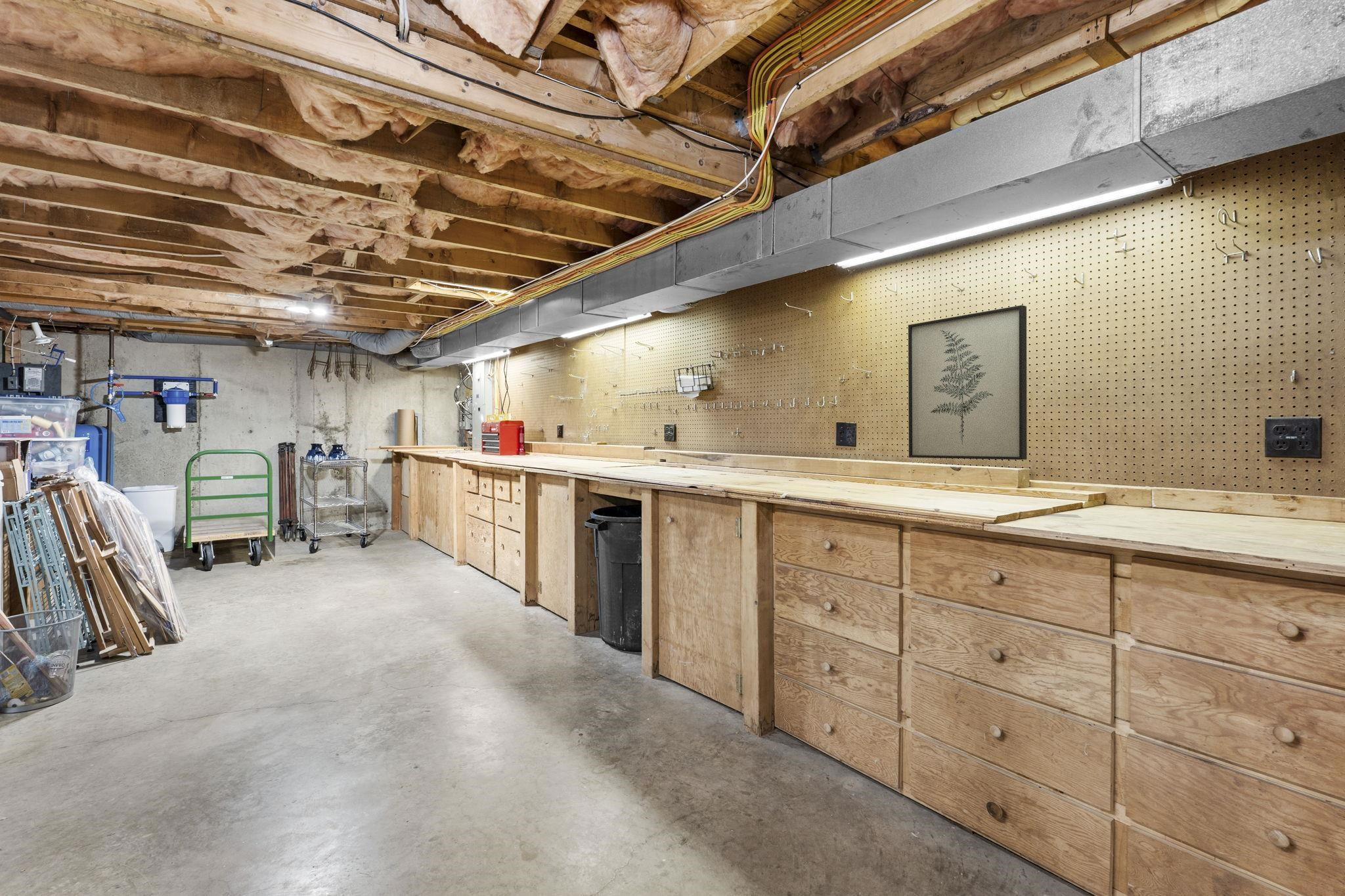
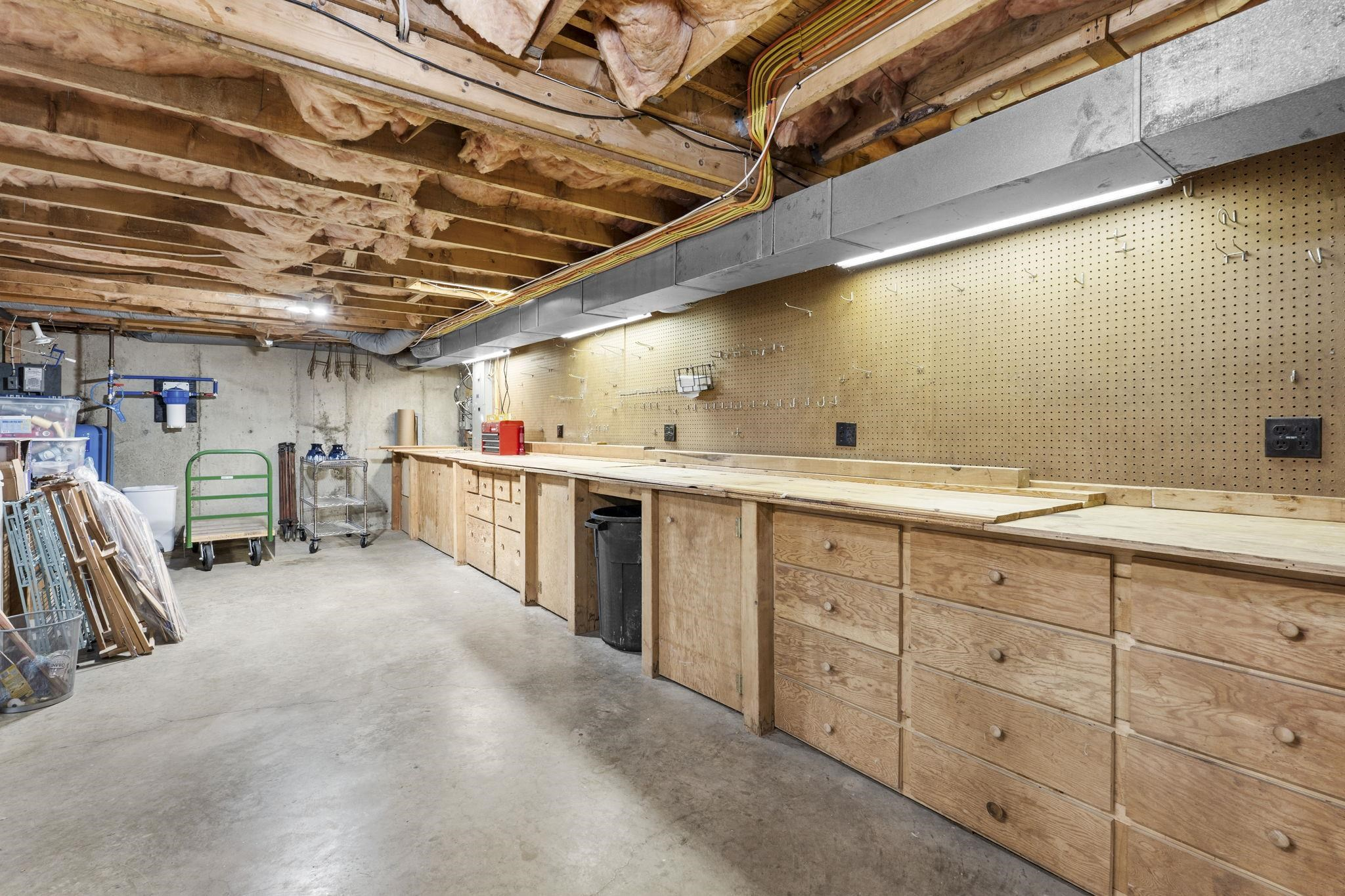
- wall art (963, 387)
